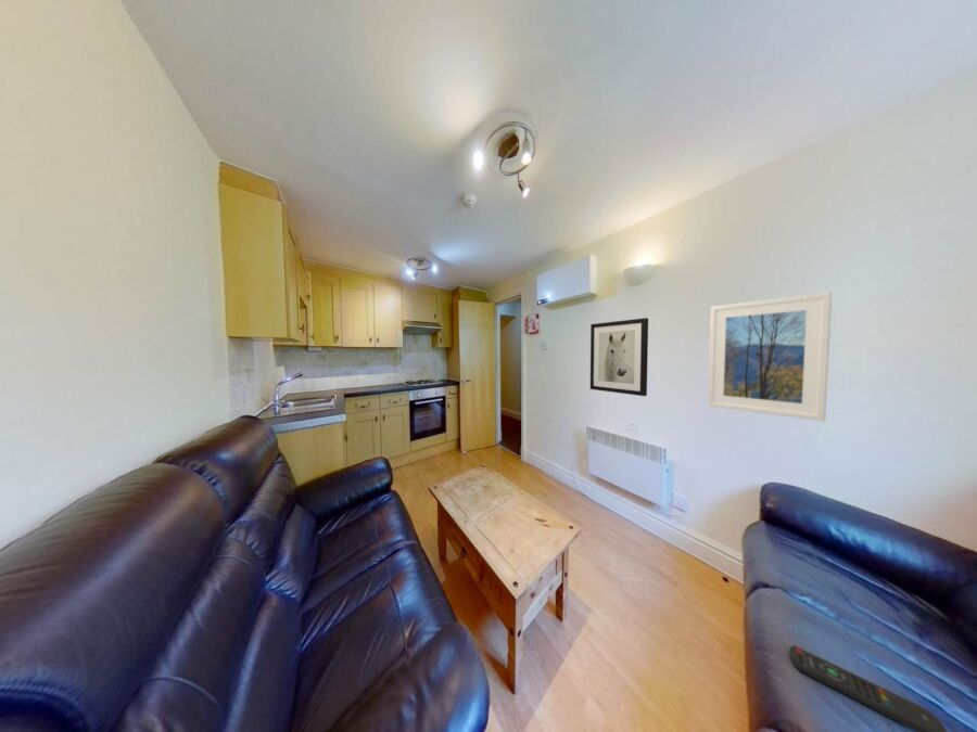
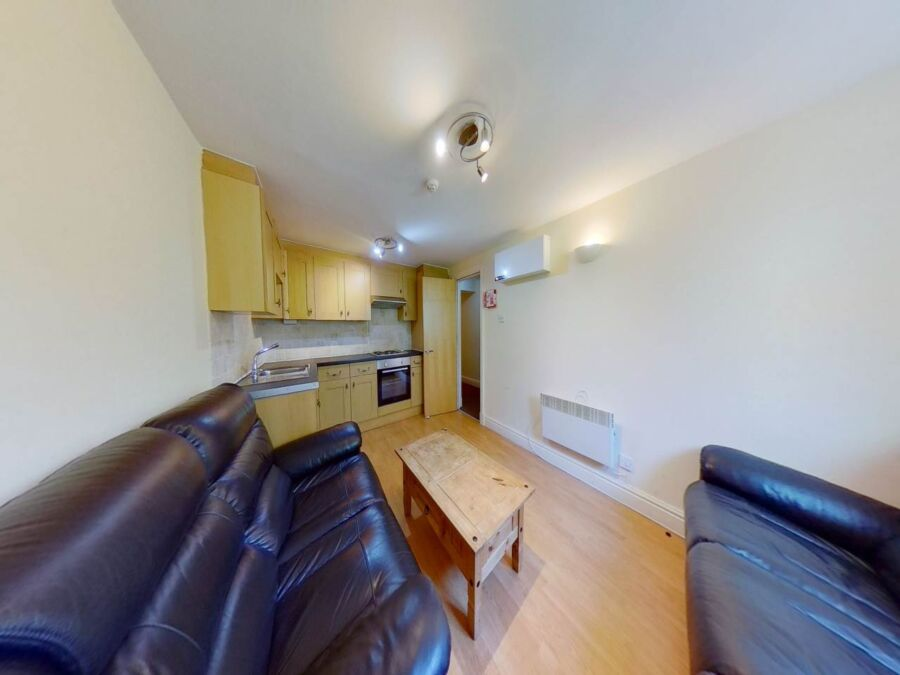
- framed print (761, 357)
- remote control (858, 688)
- wall art (616, 357)
